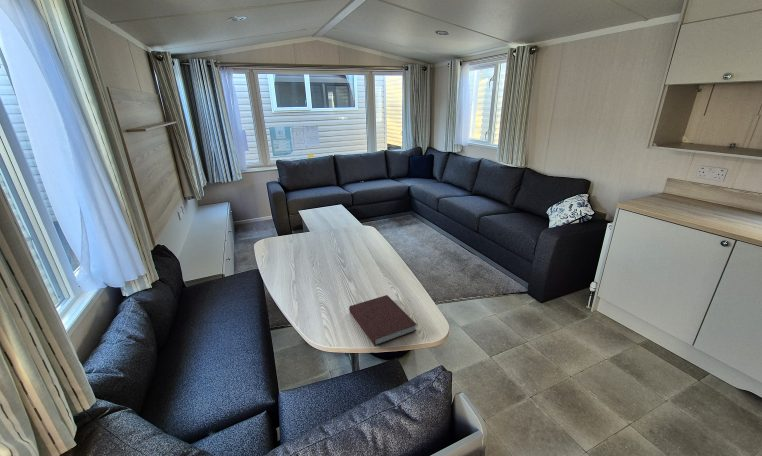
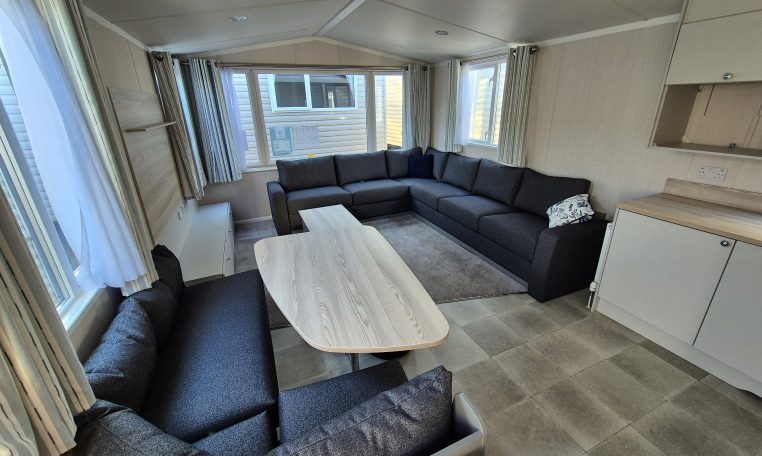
- notebook (381, 317)
